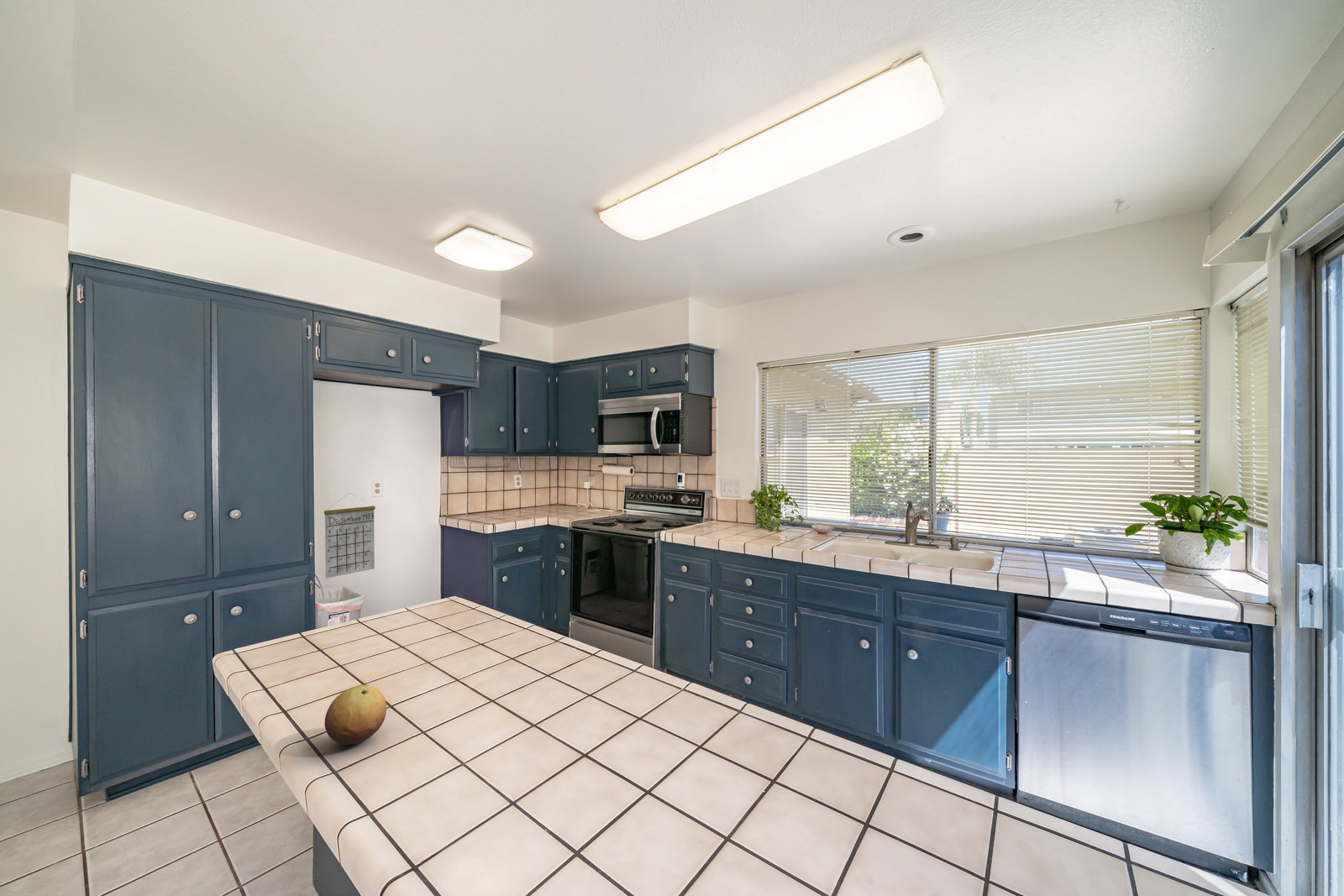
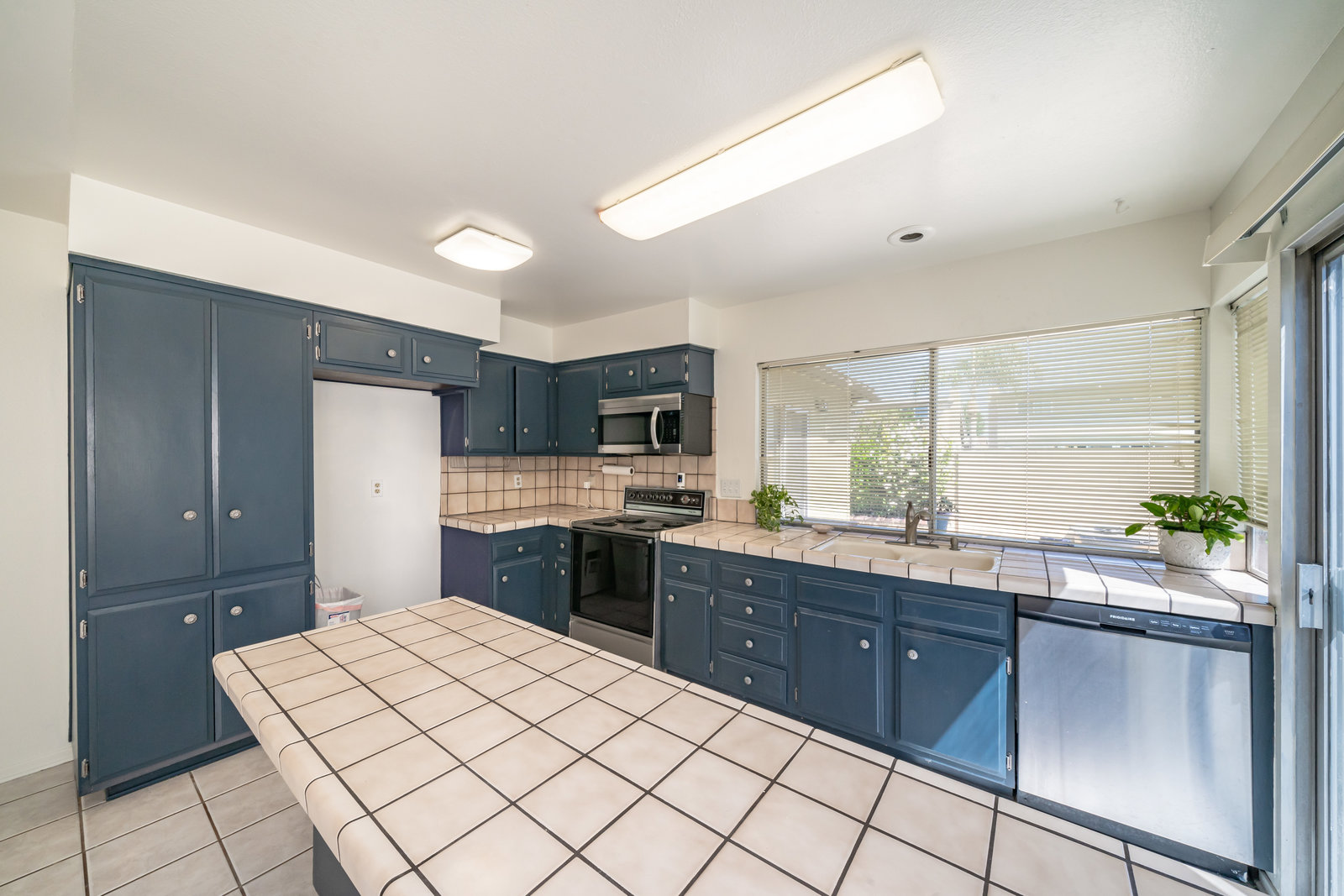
- calendar (350, 532)
- fruit (356, 714)
